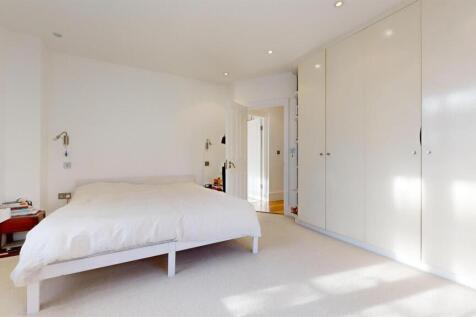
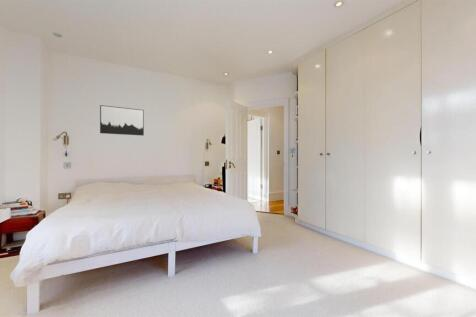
+ wall art (122, 121)
